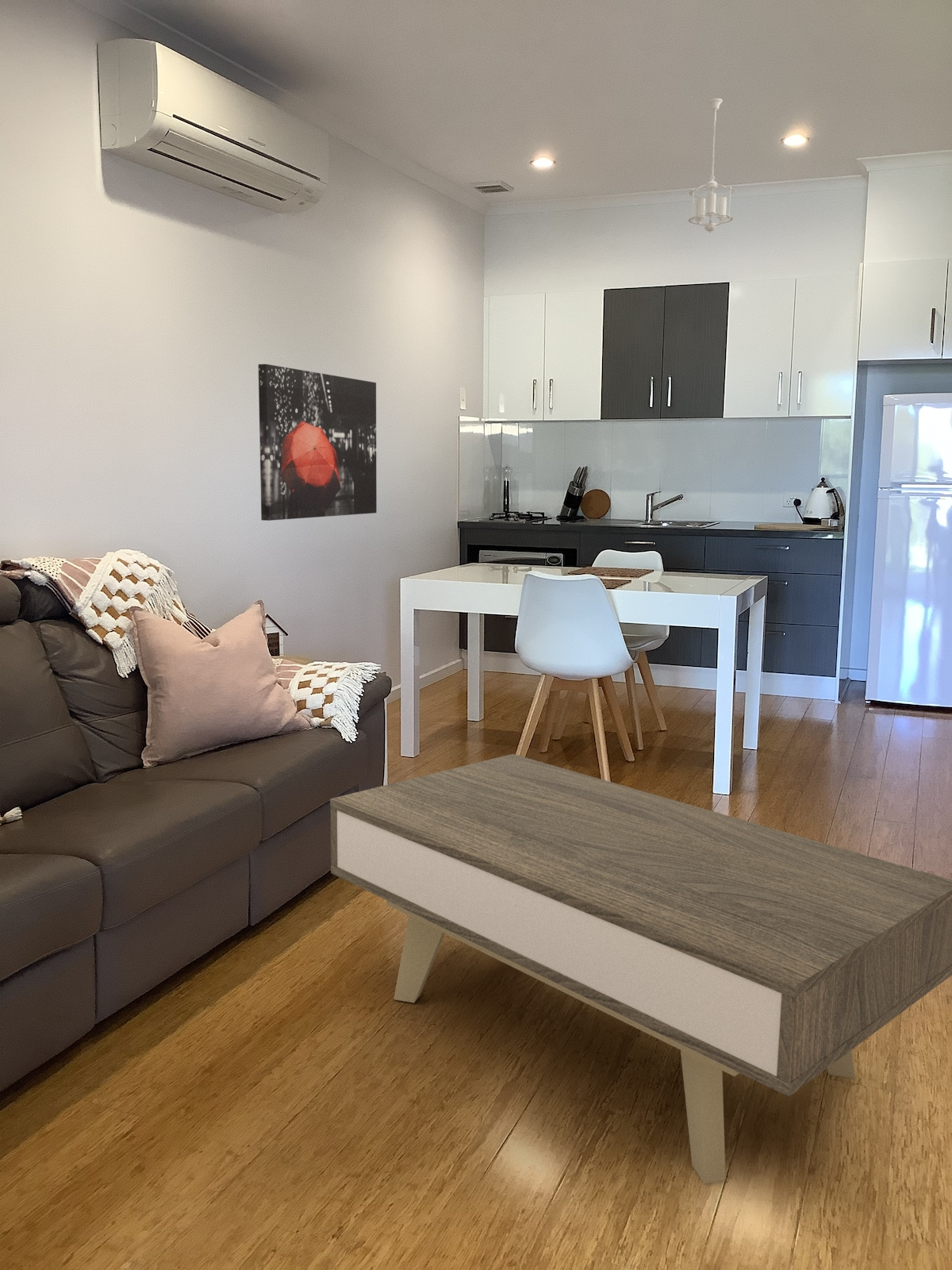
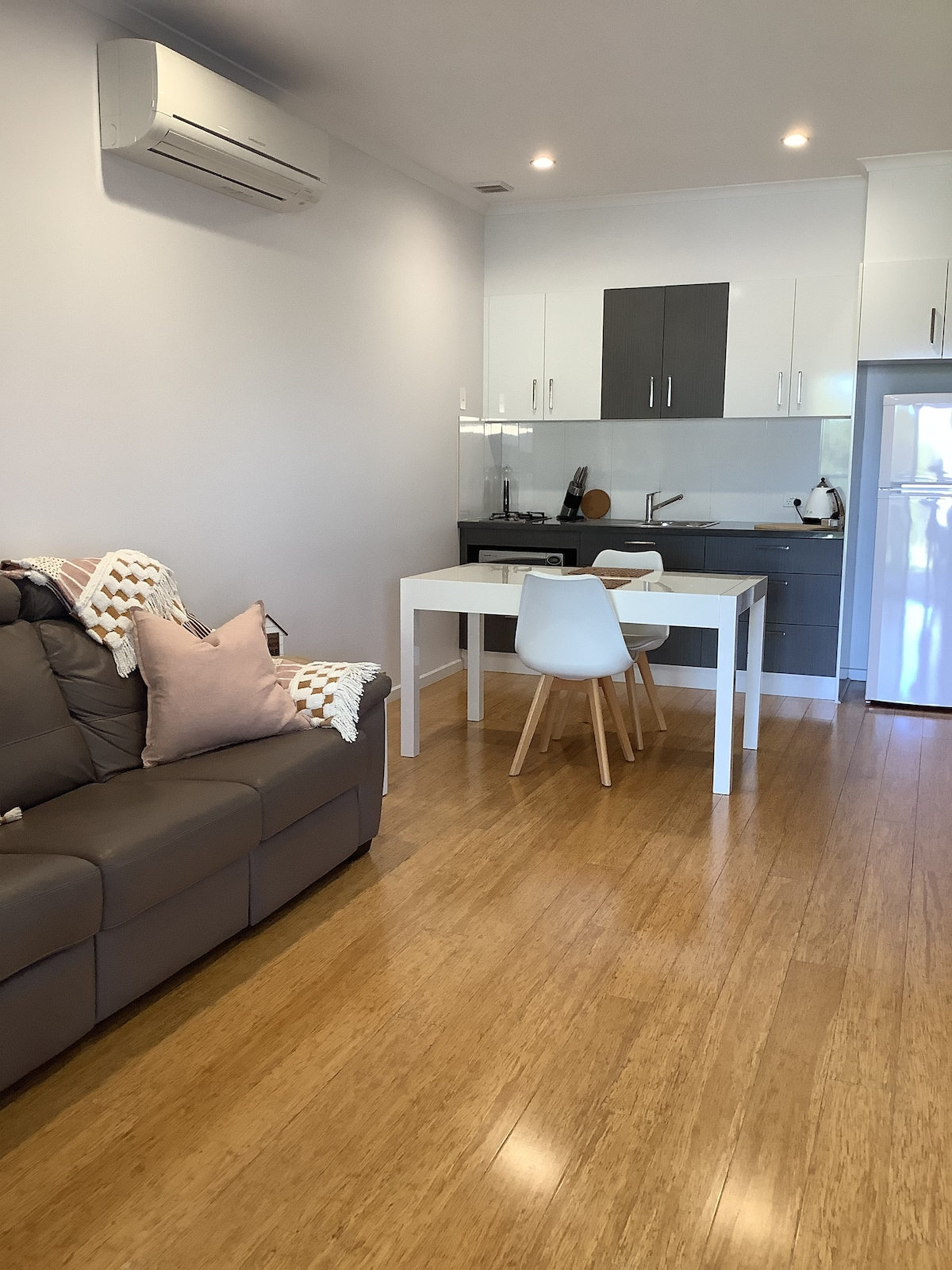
- wall art (323, 445)
- coffee table (615, 934)
- pendant light (713, 167)
